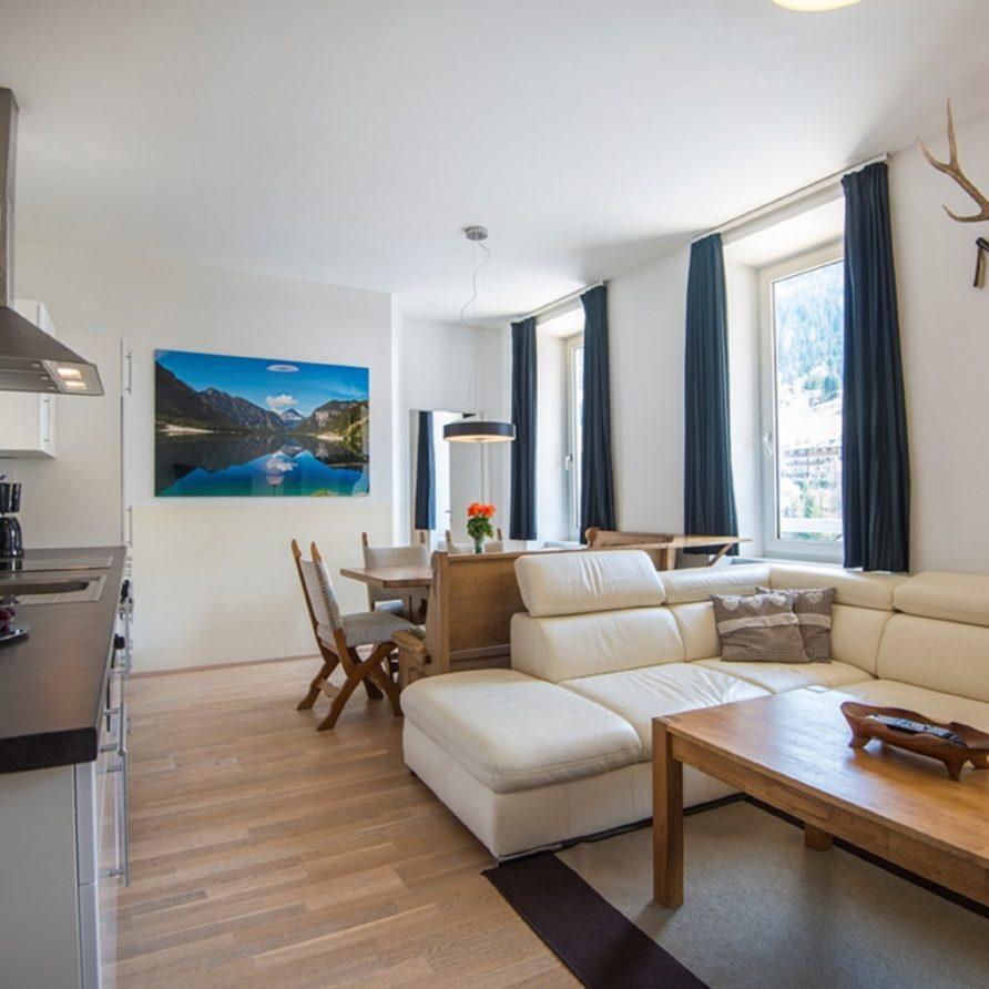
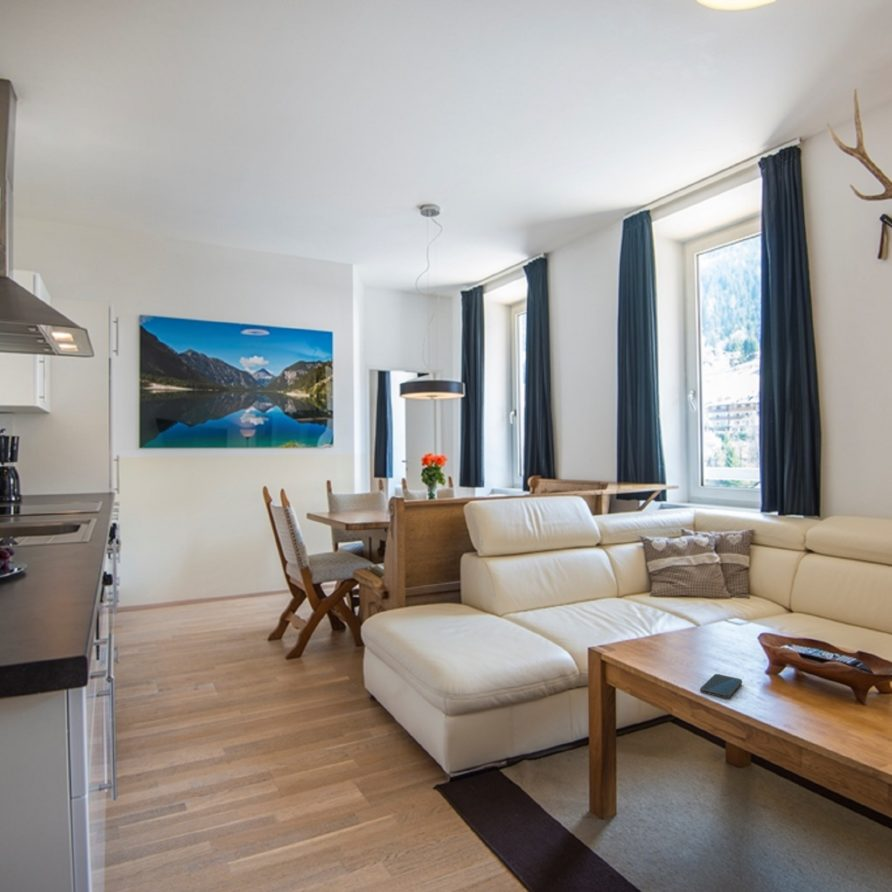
+ smartphone (721, 685)
